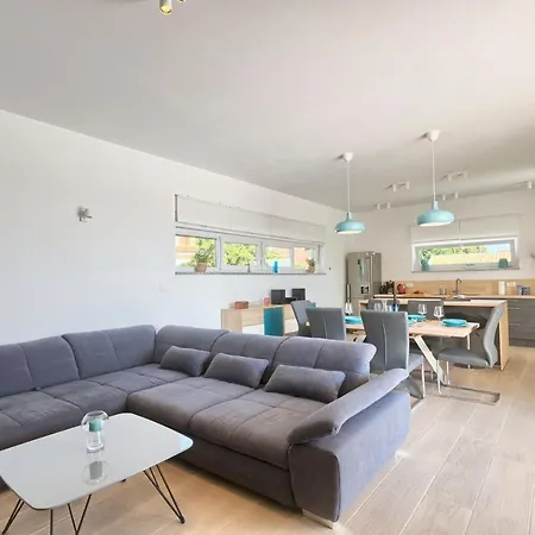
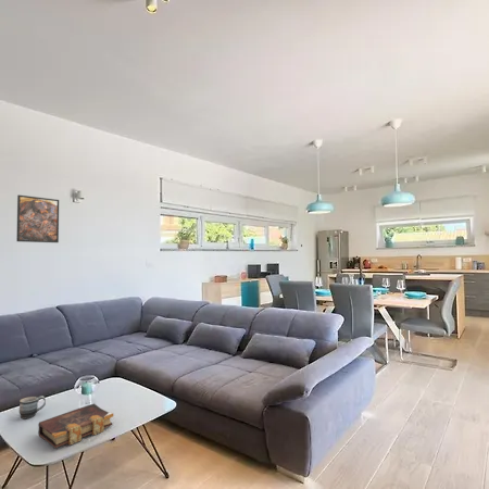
+ book (76, 424)
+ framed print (38, 220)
+ mug (32, 406)
